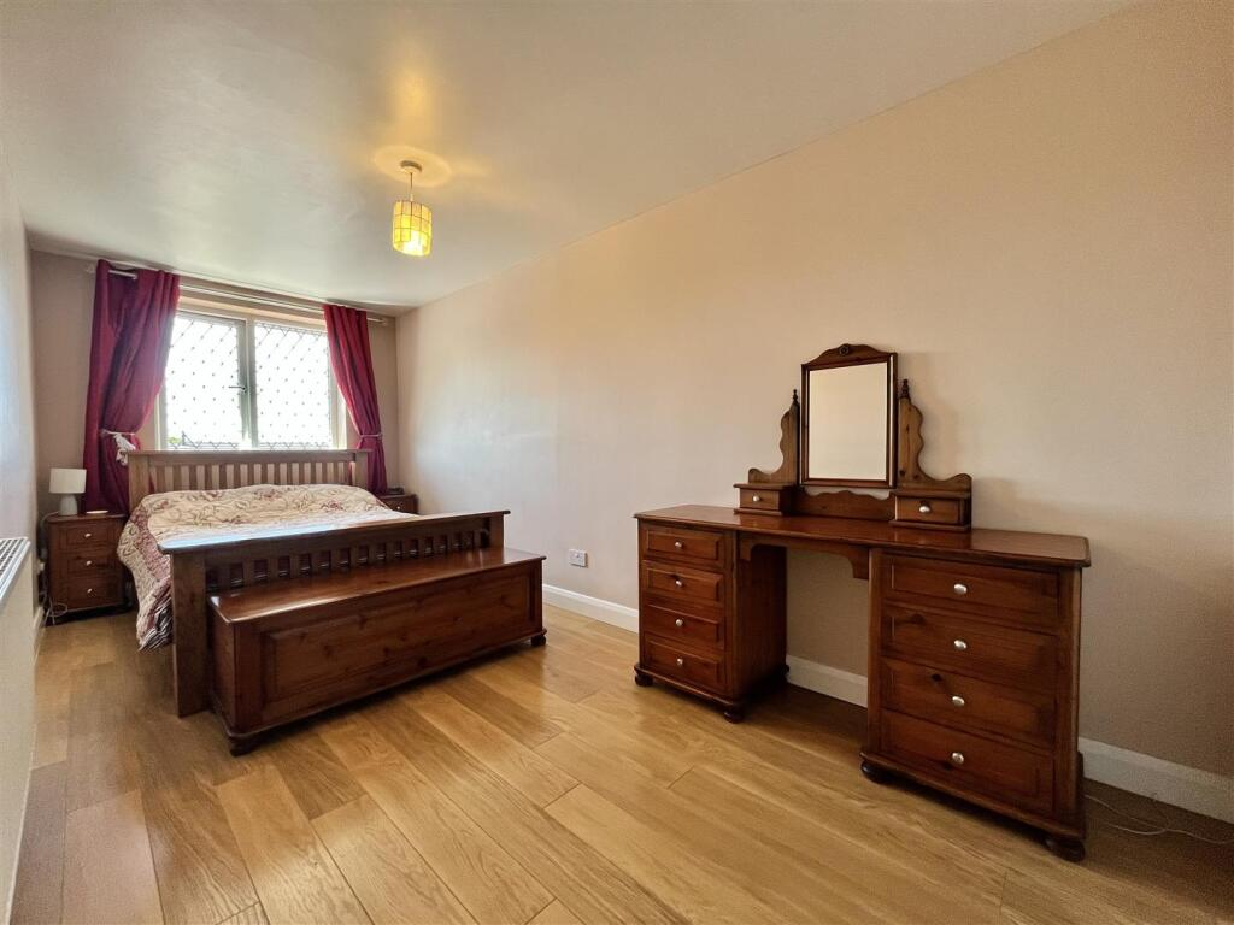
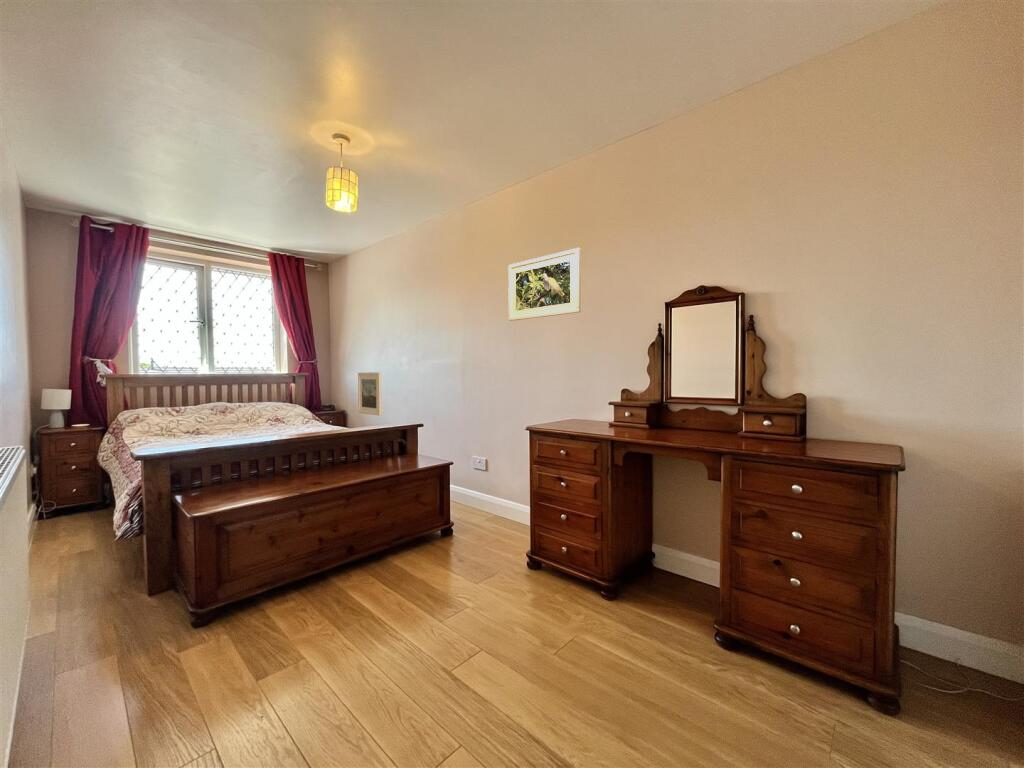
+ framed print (369, 393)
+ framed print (542, 287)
